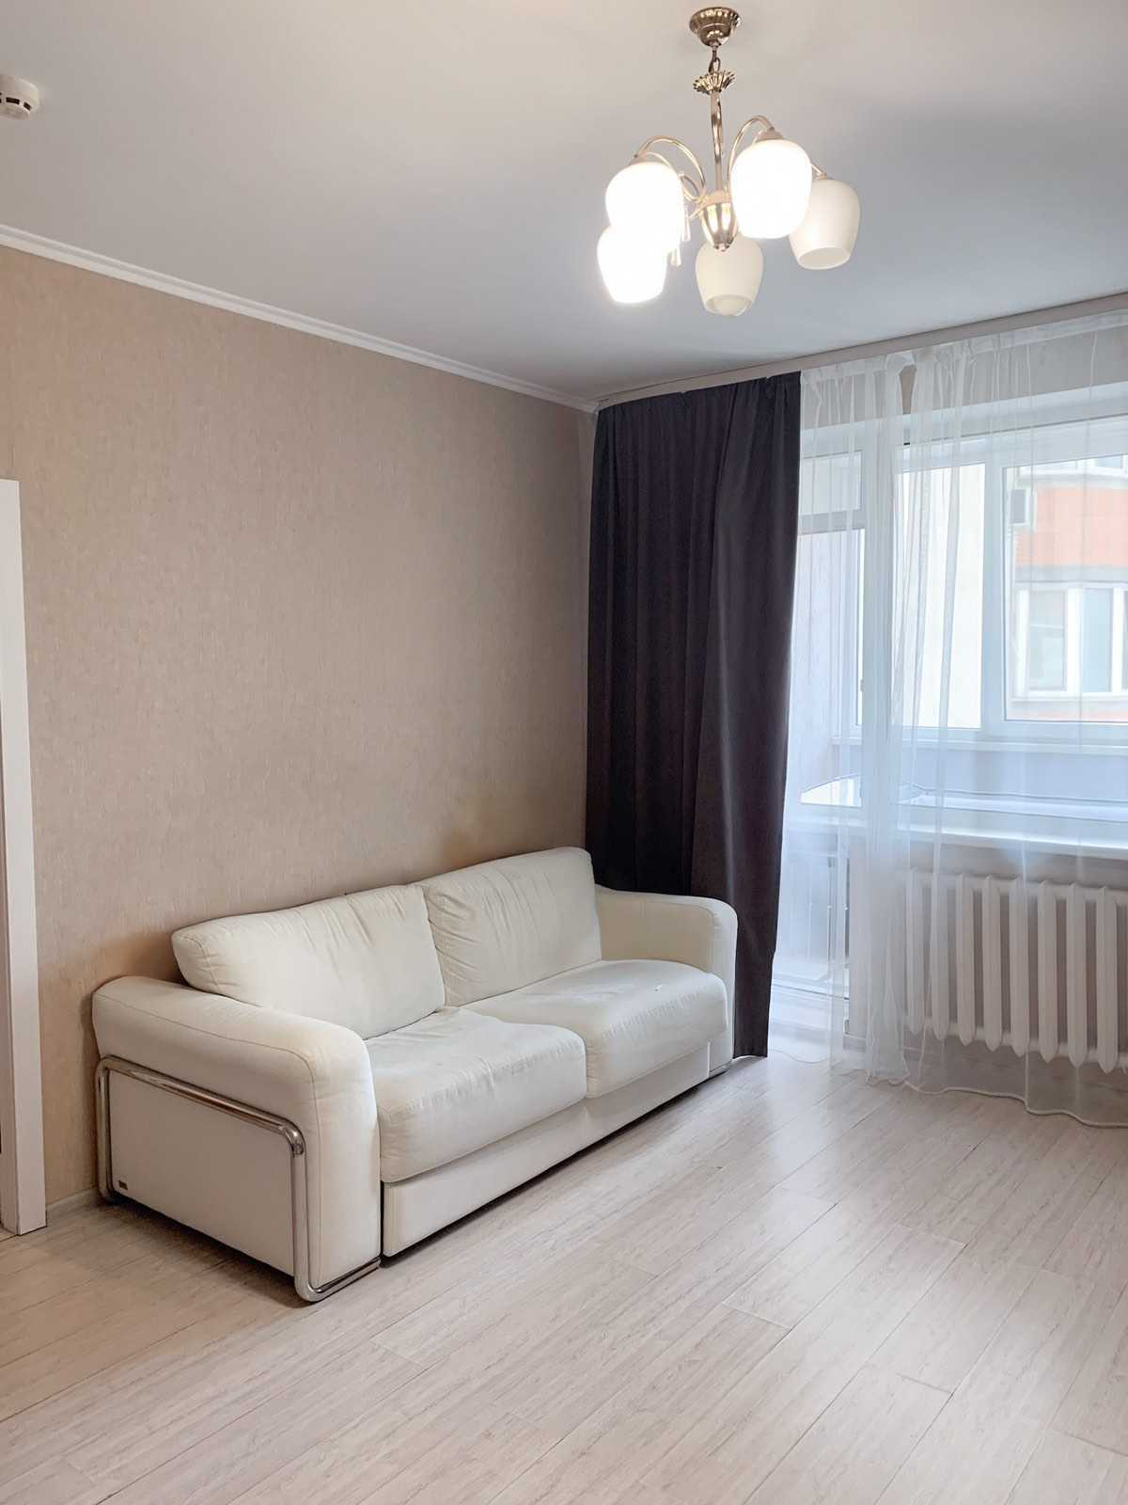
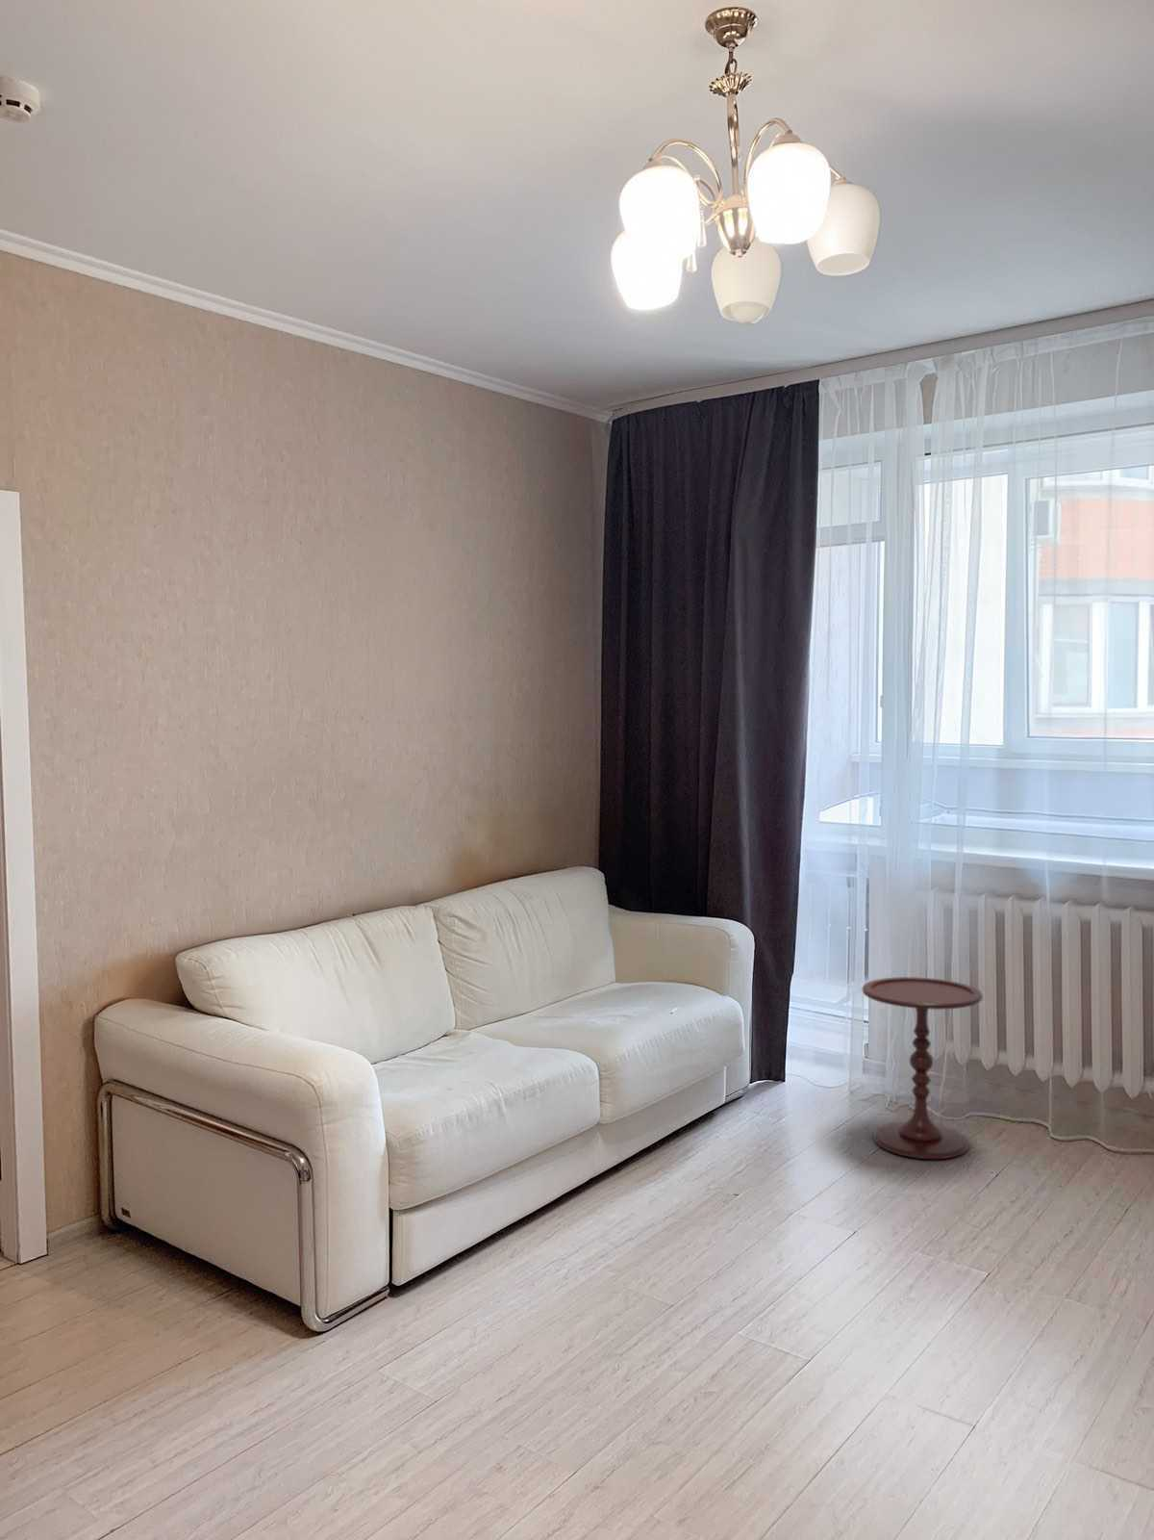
+ side table (920, 1066)
